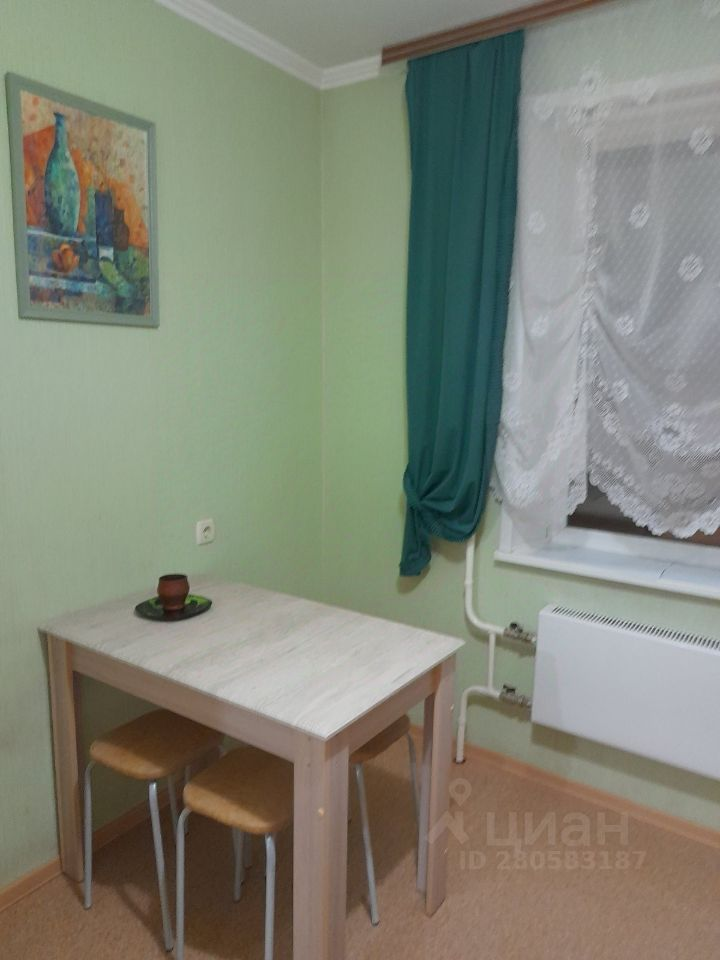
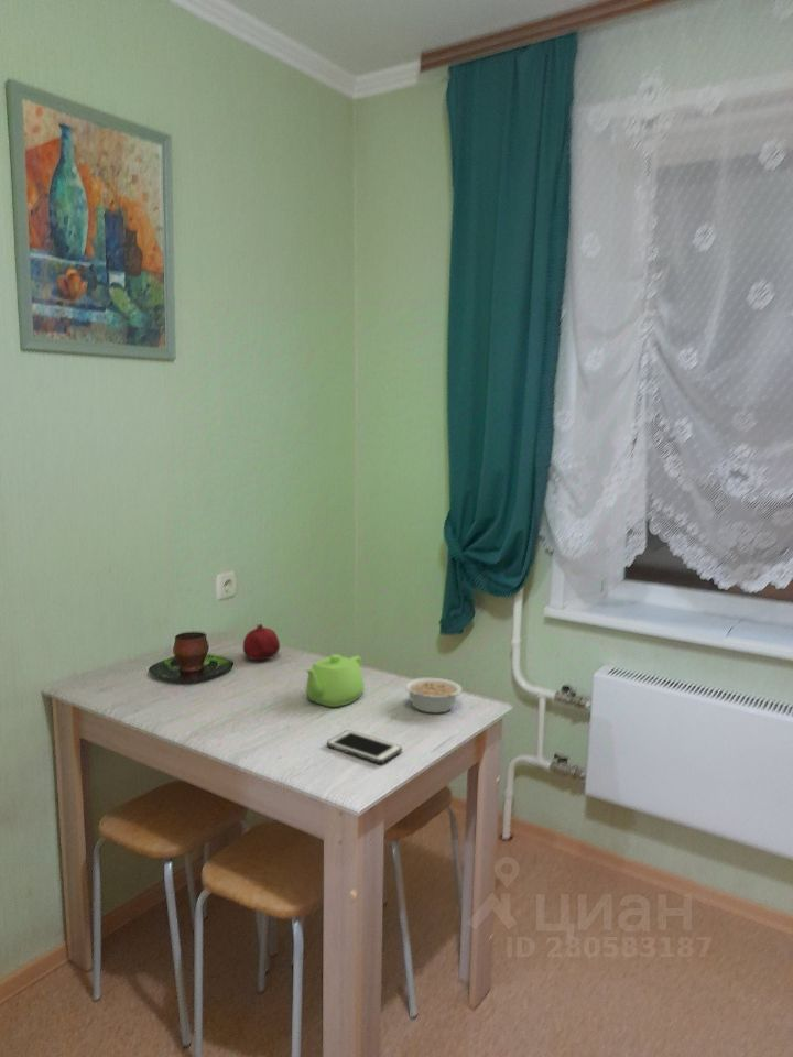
+ fruit (261, 641)
+ teapot (333, 677)
+ cell phone (363, 745)
+ legume (434, 695)
